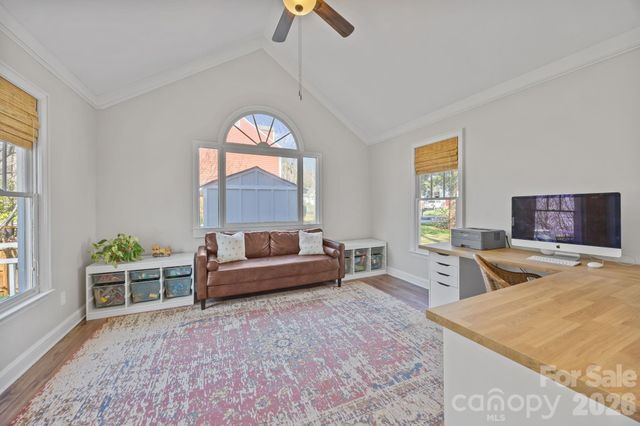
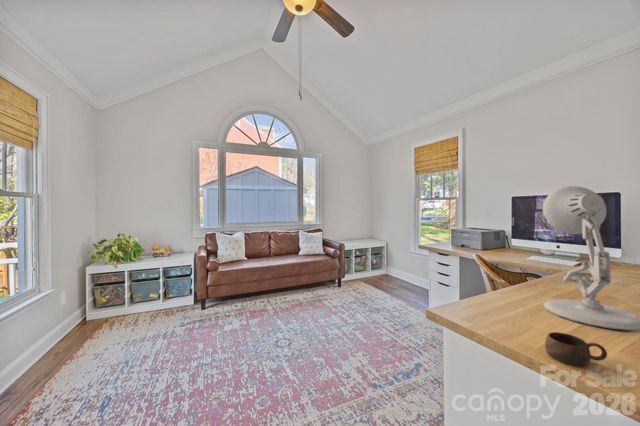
+ cup (574, 349)
+ desk lamp (588, 247)
